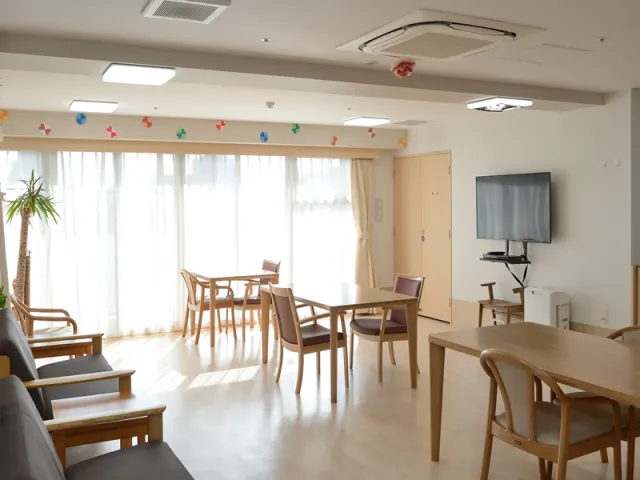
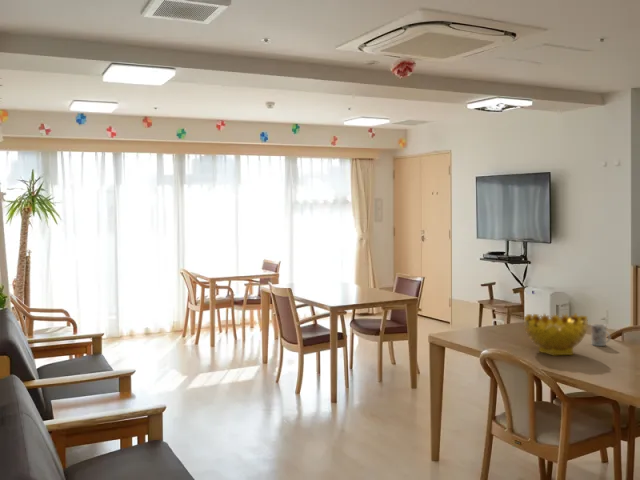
+ decorative bowl (555, 333)
+ mug (600, 335)
